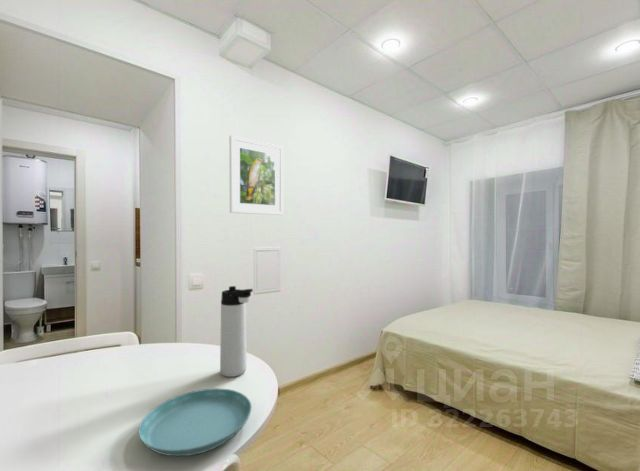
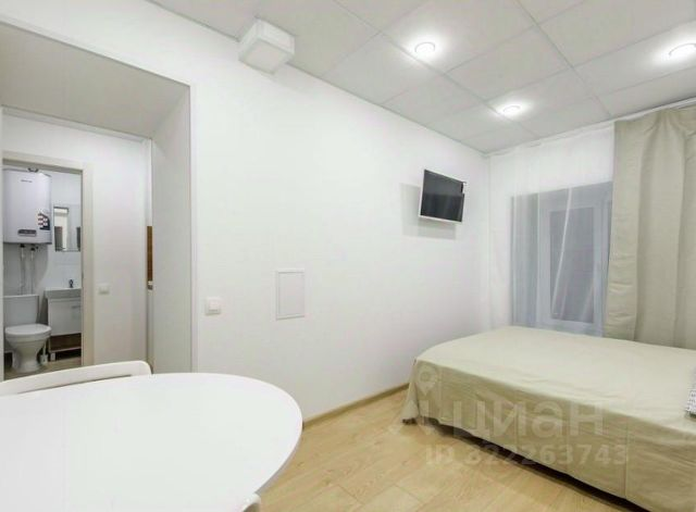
- thermos bottle (237, 330)
- saucer (198, 420)
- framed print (257, 177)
